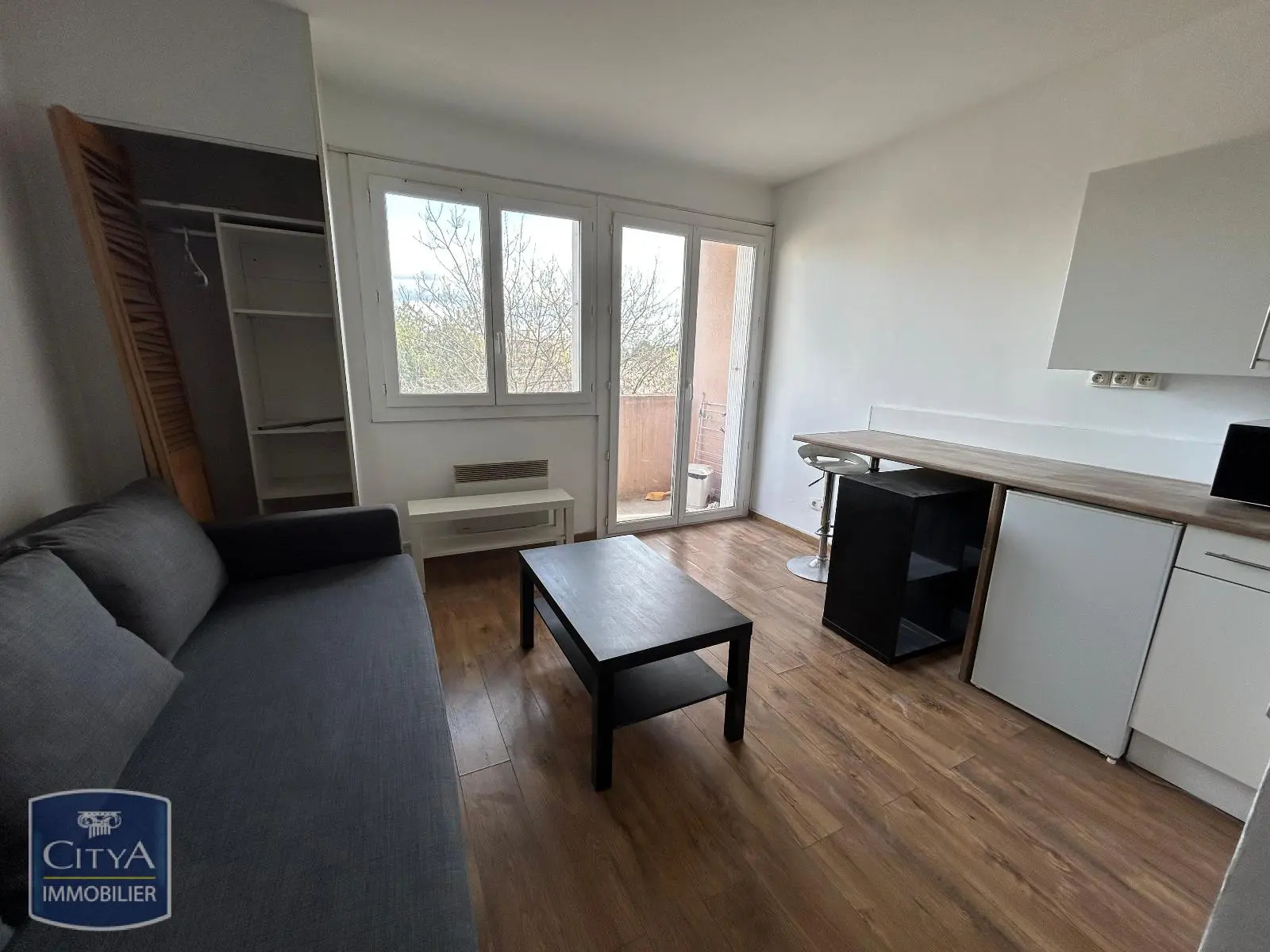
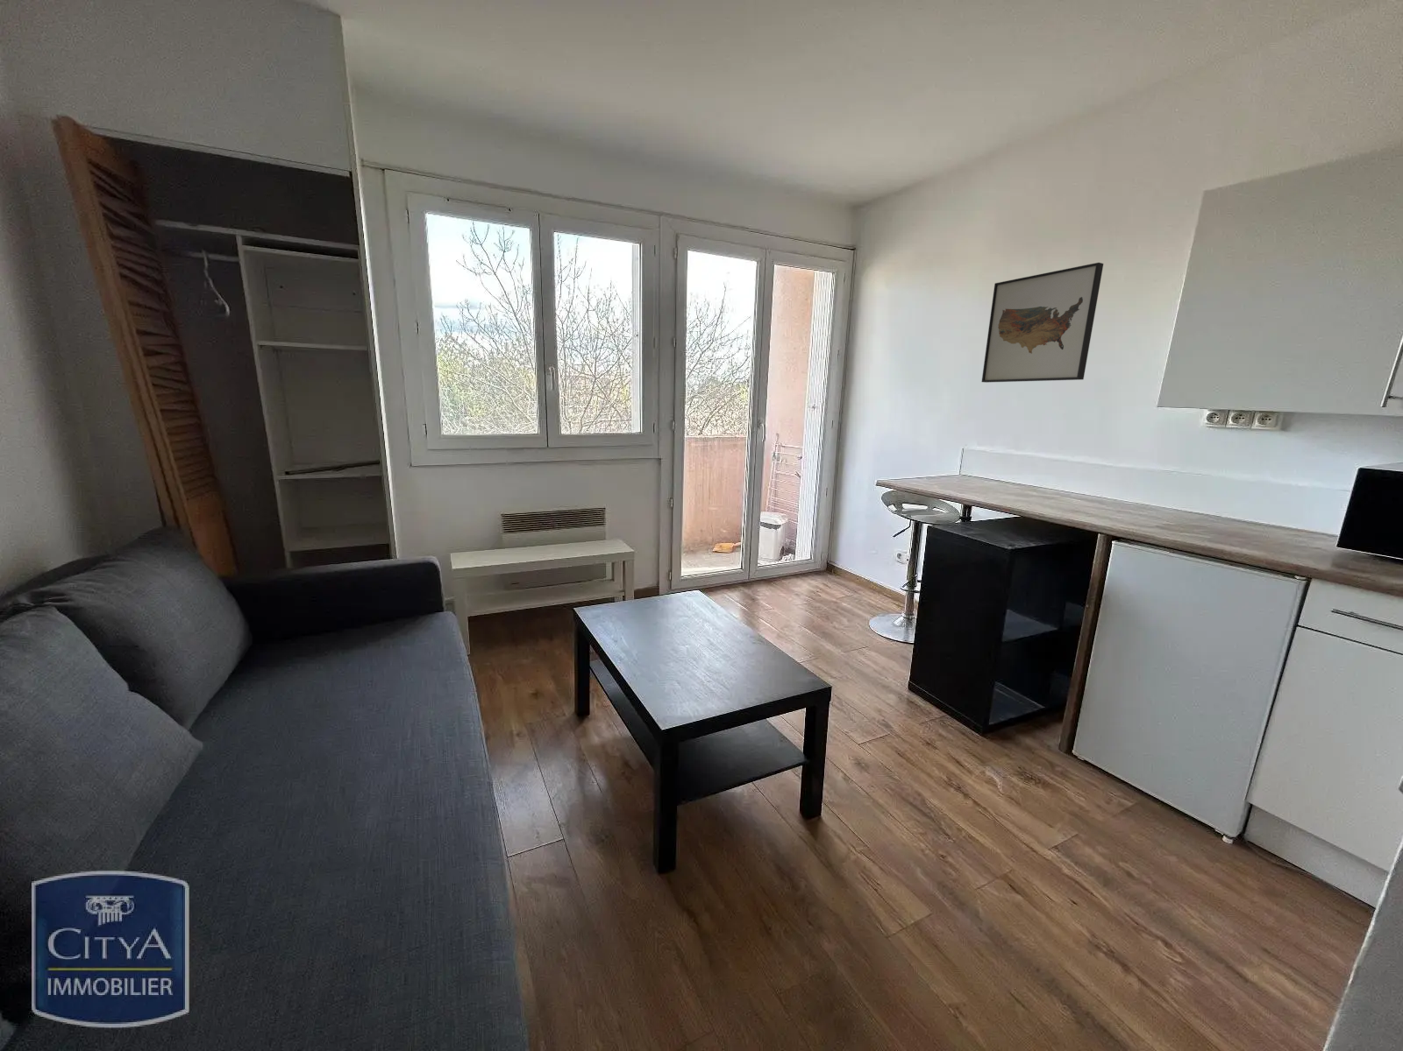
+ wall art (1036, 329)
